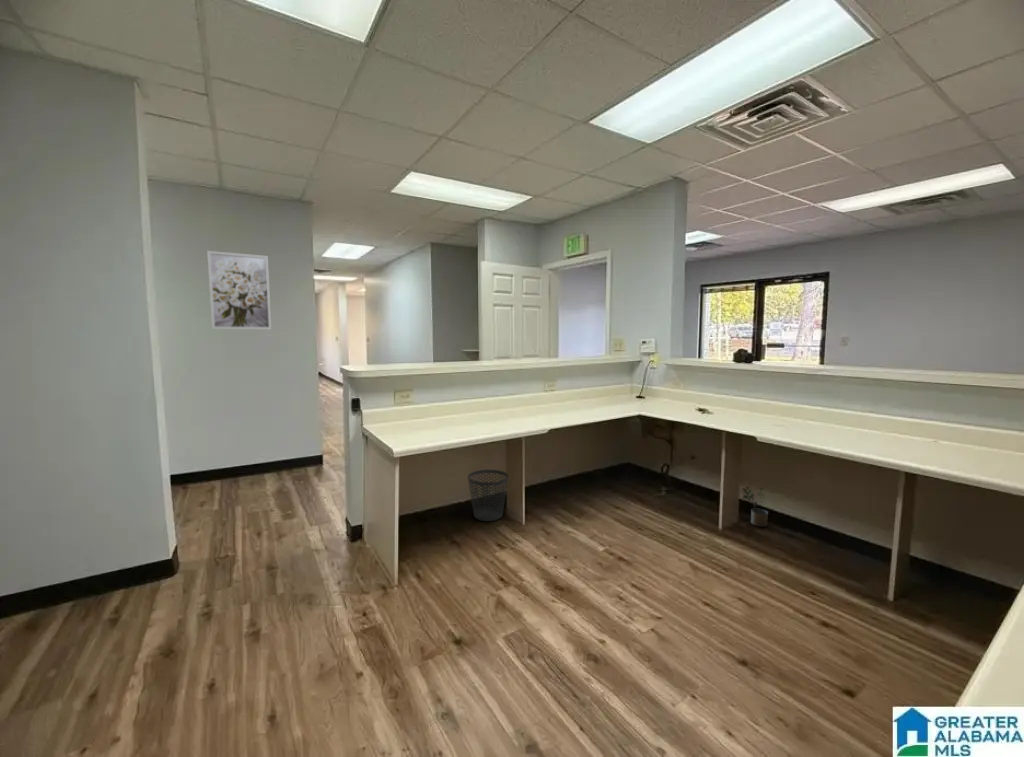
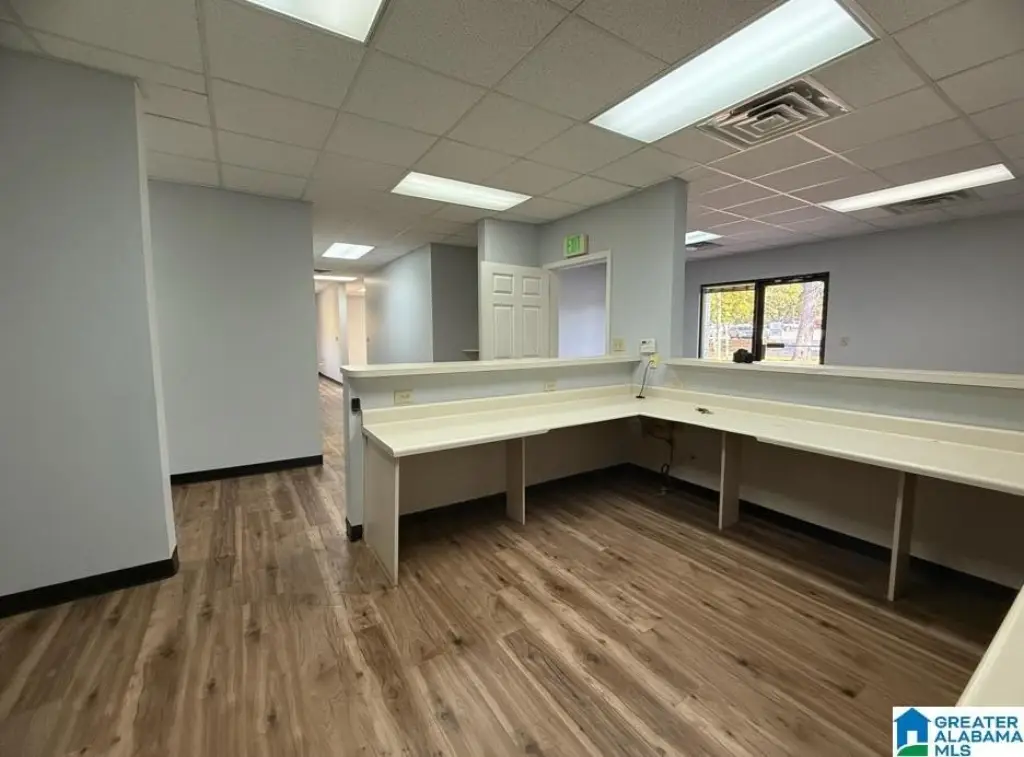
- wastebasket (488, 495)
- wall art (240, 291)
- potted plant (755, 505)
